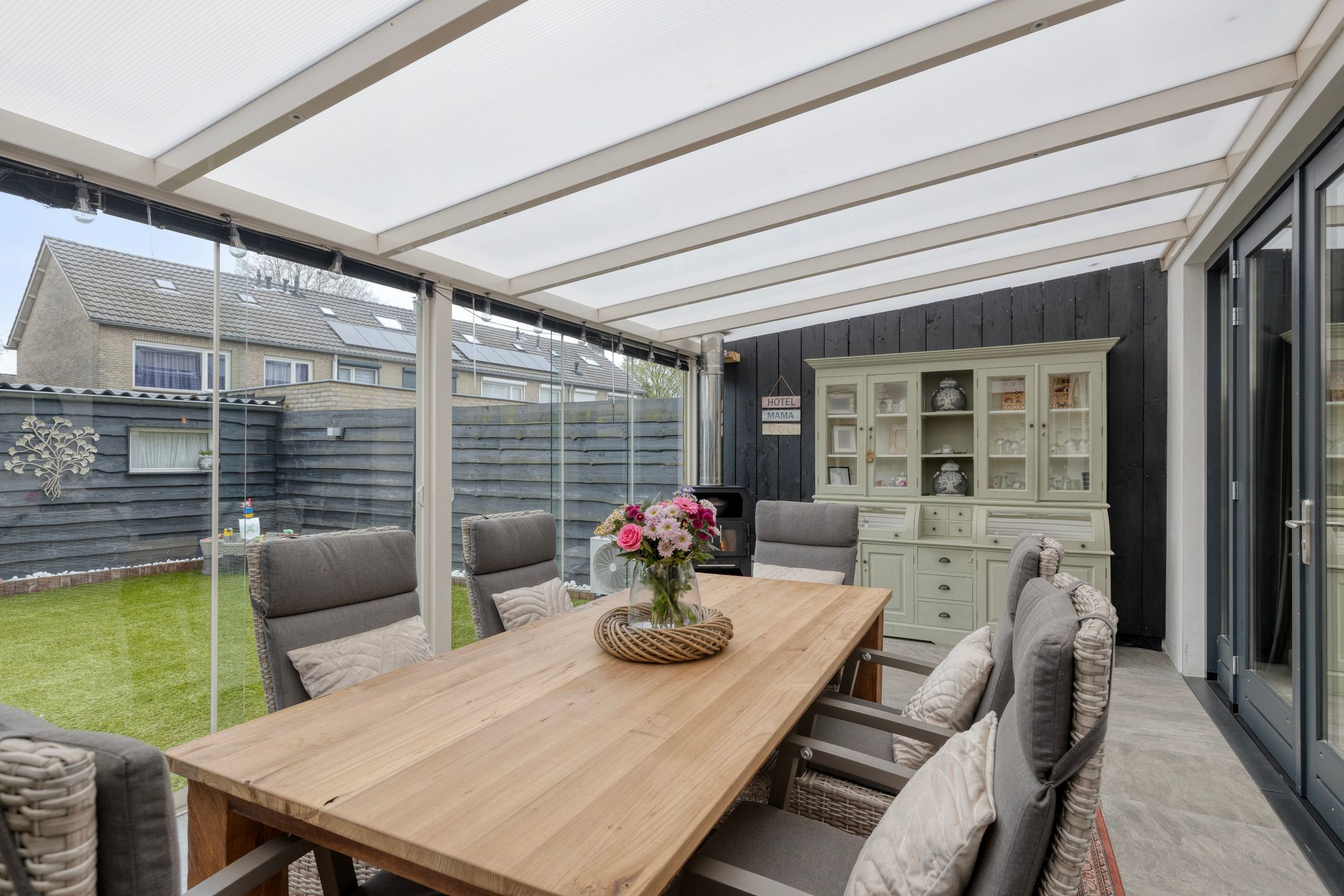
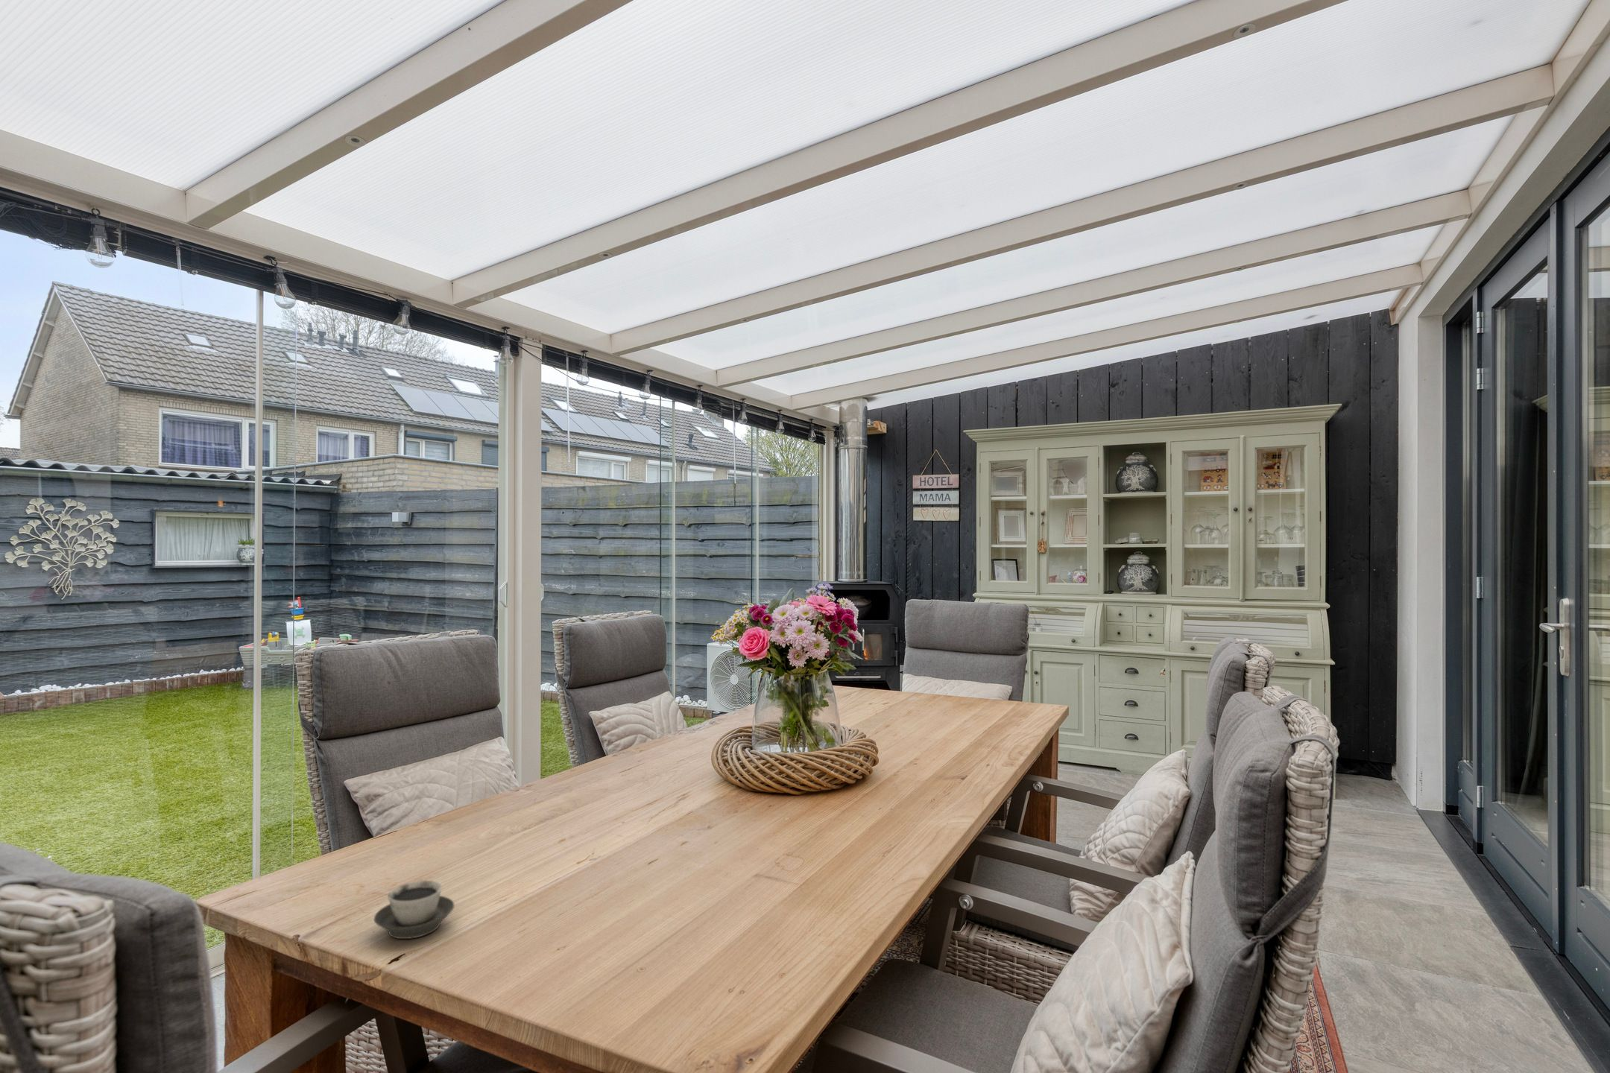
+ cup (414, 909)
